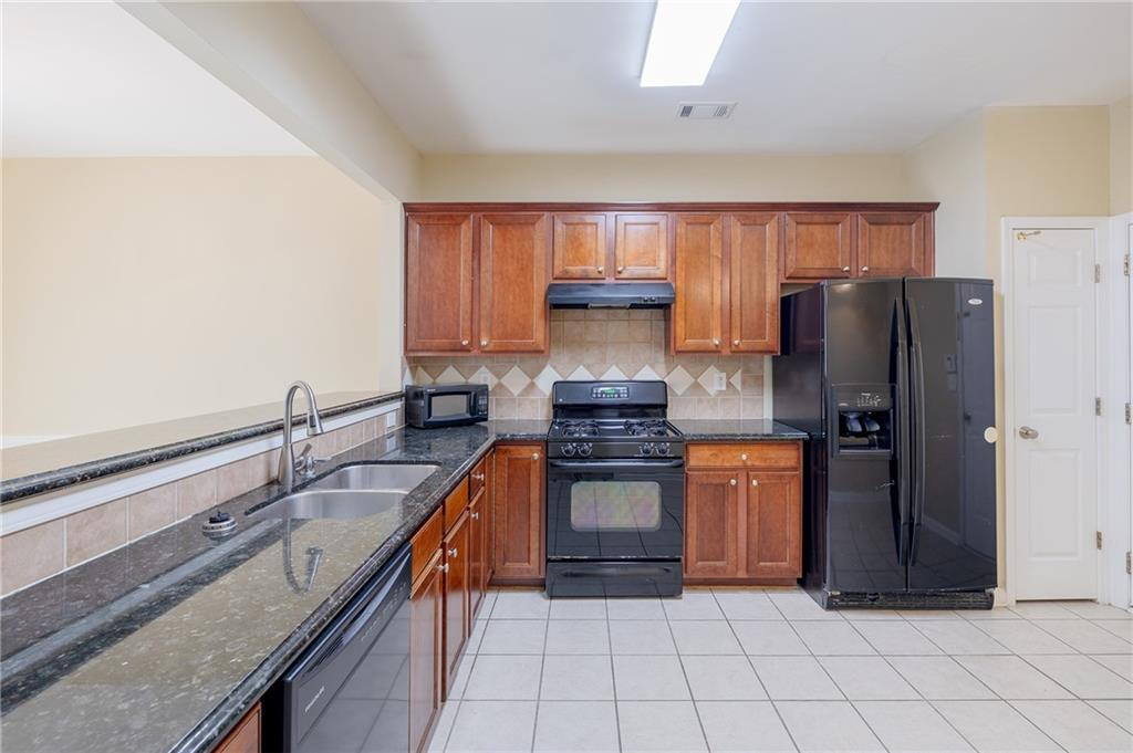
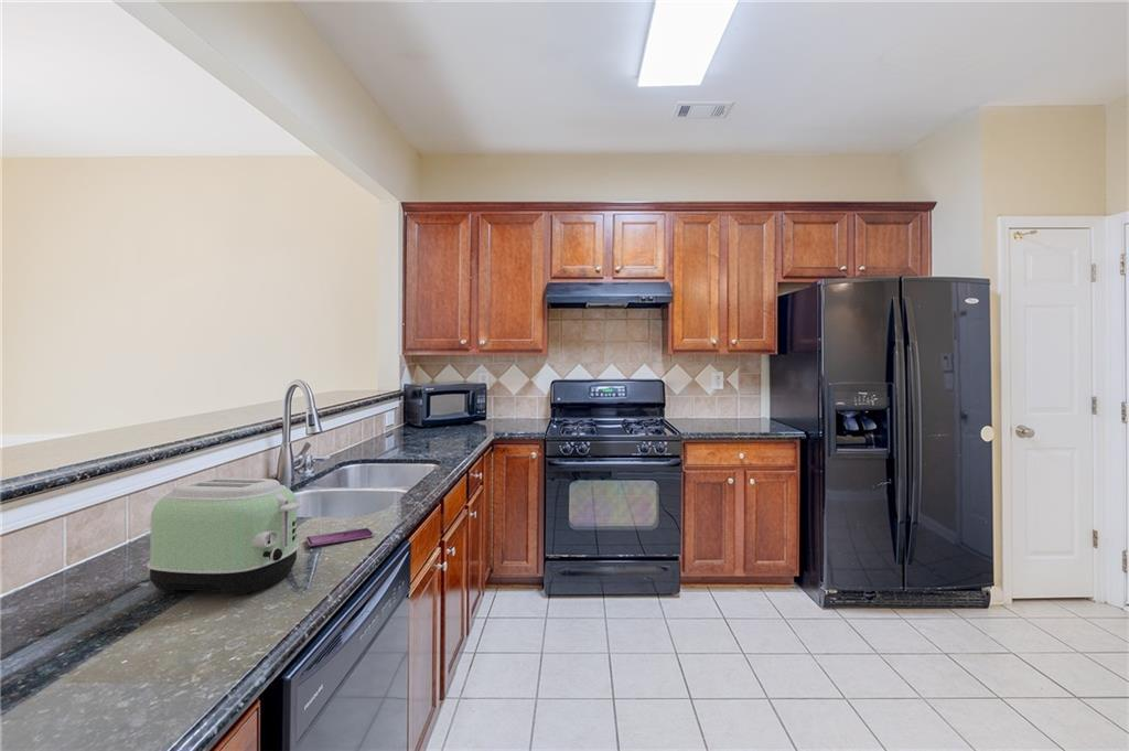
+ smartphone (340, 536)
+ toaster (232, 532)
